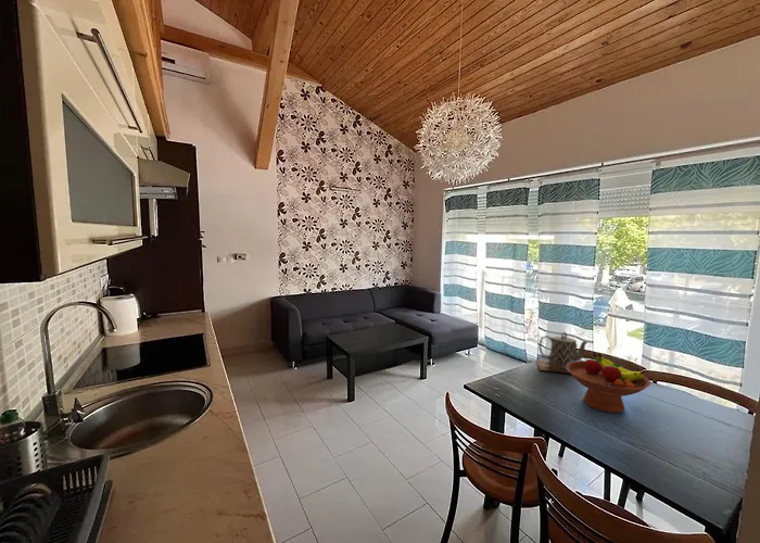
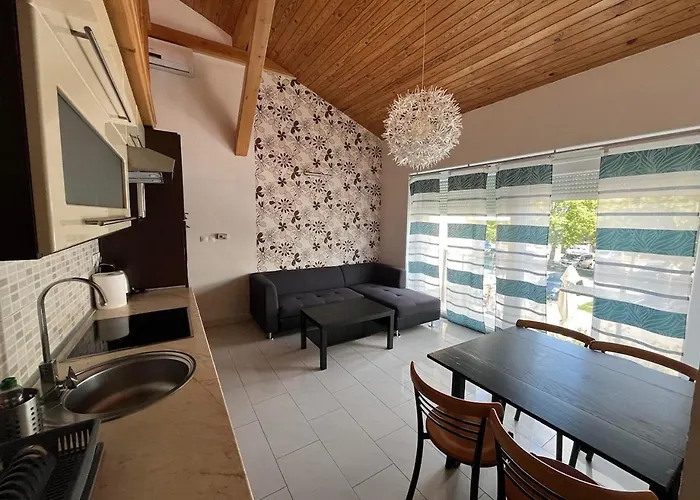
- fruit bowl (605, 382)
- teapot (561, 350)
